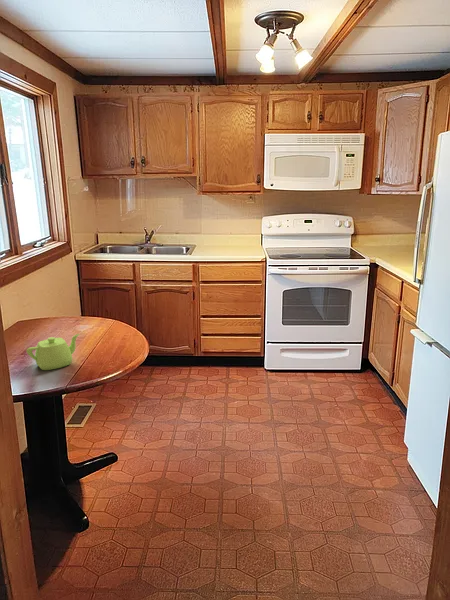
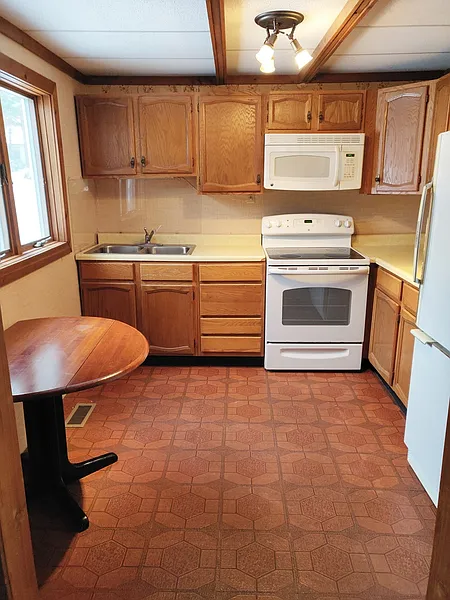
- teapot (54, 350)
